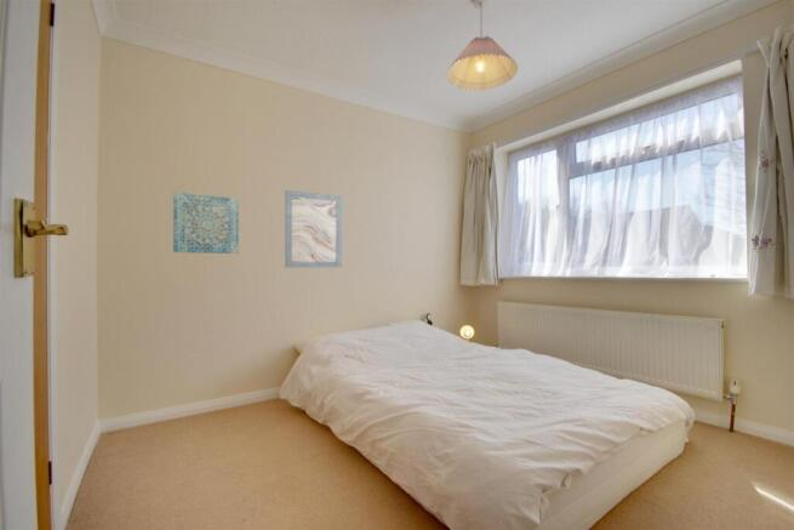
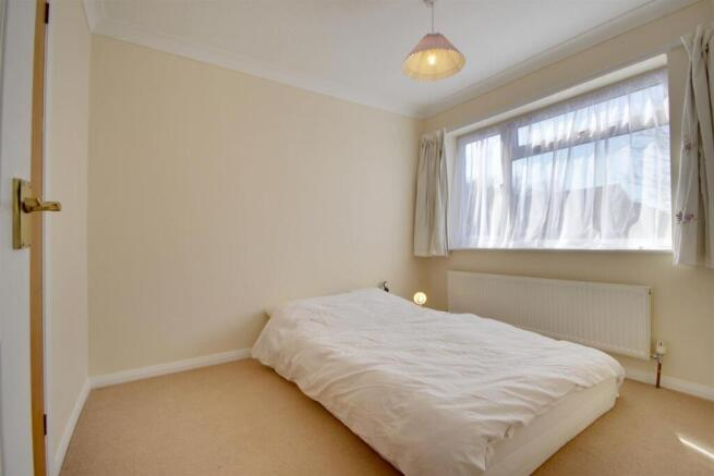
- wall art (207, 223)
- wall art (314, 230)
